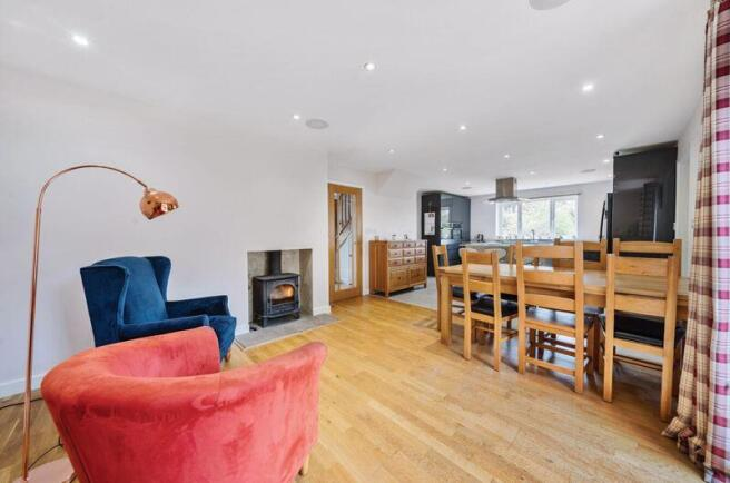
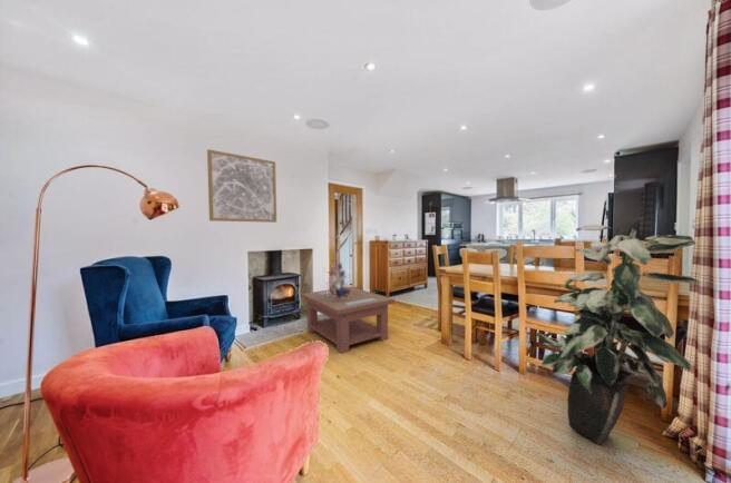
+ indoor plant (606, 331)
+ bouquet (341, 276)
+ coffee table (345, 315)
+ wall art (244, 188)
